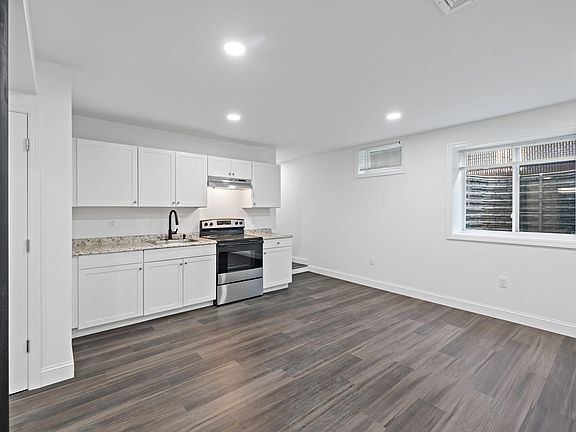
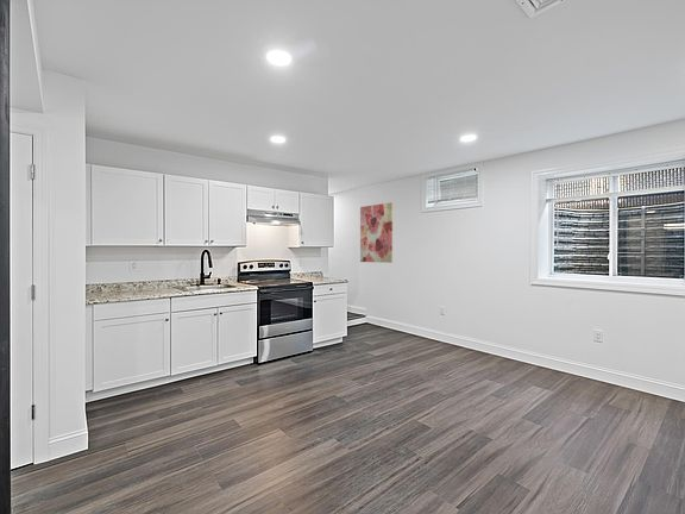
+ wall art (375, 233)
